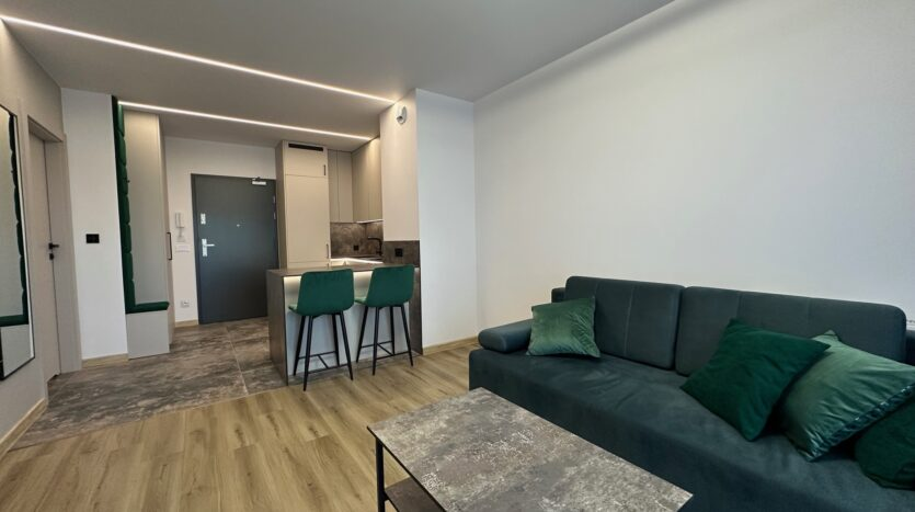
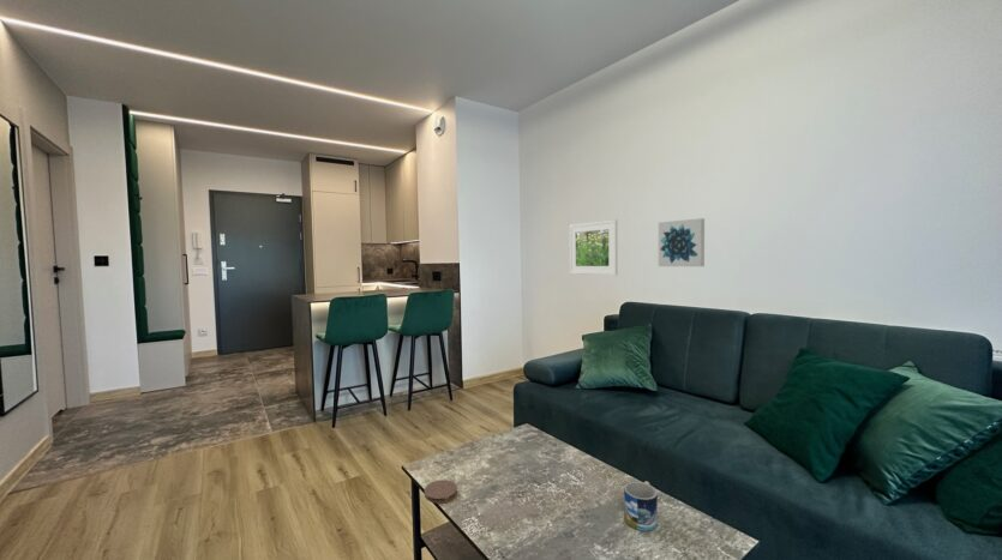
+ wall art (680, 243)
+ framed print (592, 248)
+ mug (642, 501)
+ coaster (440, 490)
